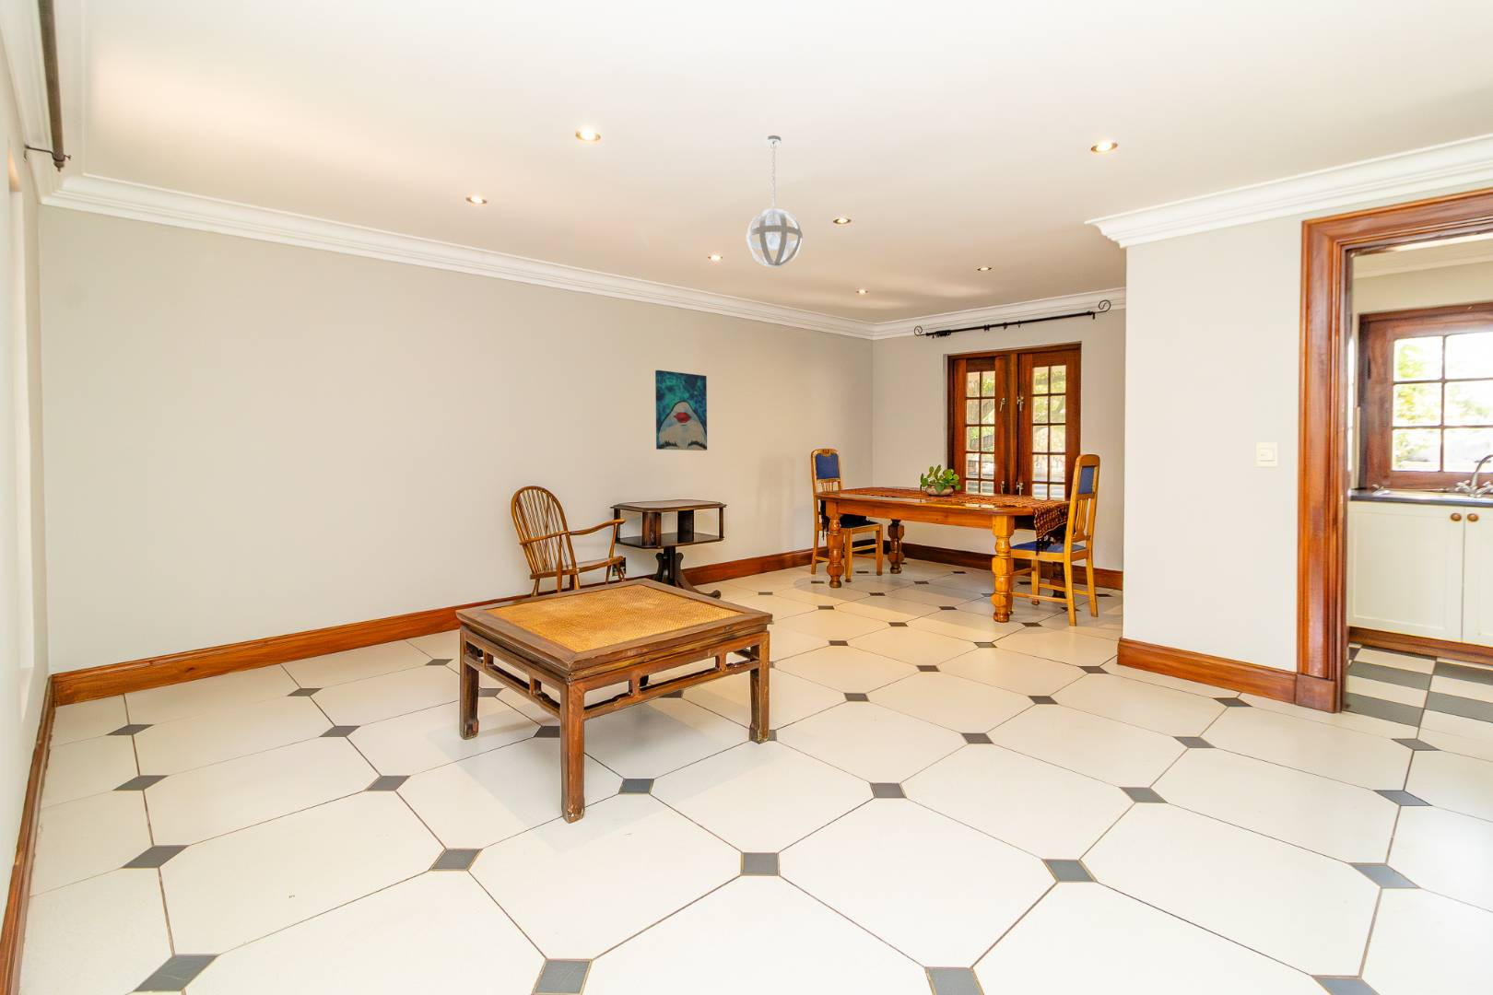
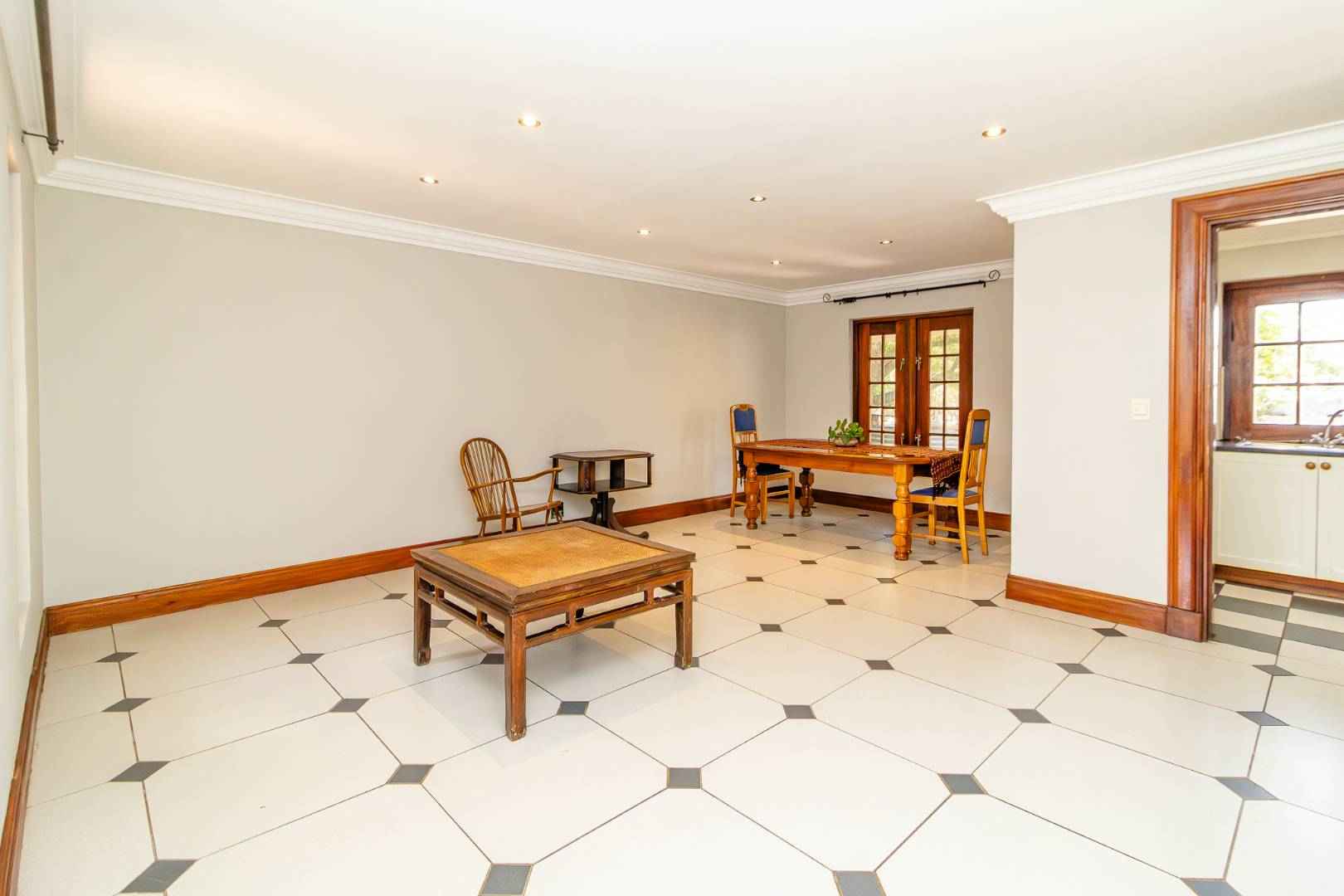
- pendant light (774, 203)
- wall art (682, 411)
